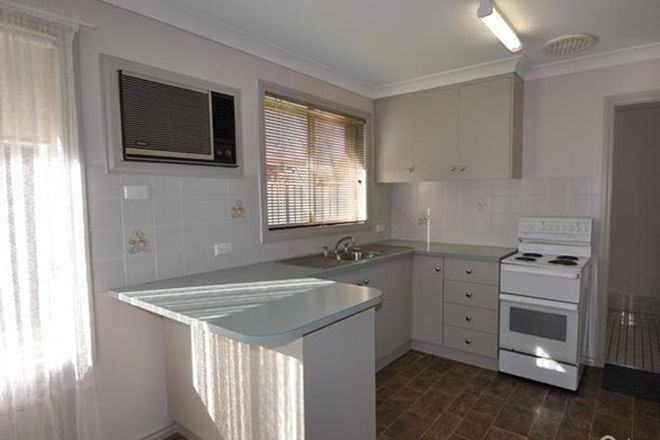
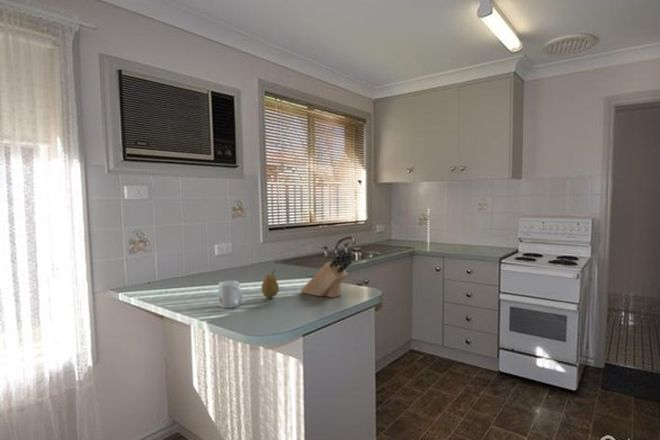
+ knife block (327, 272)
+ fruit (270, 284)
+ mug (232, 294)
